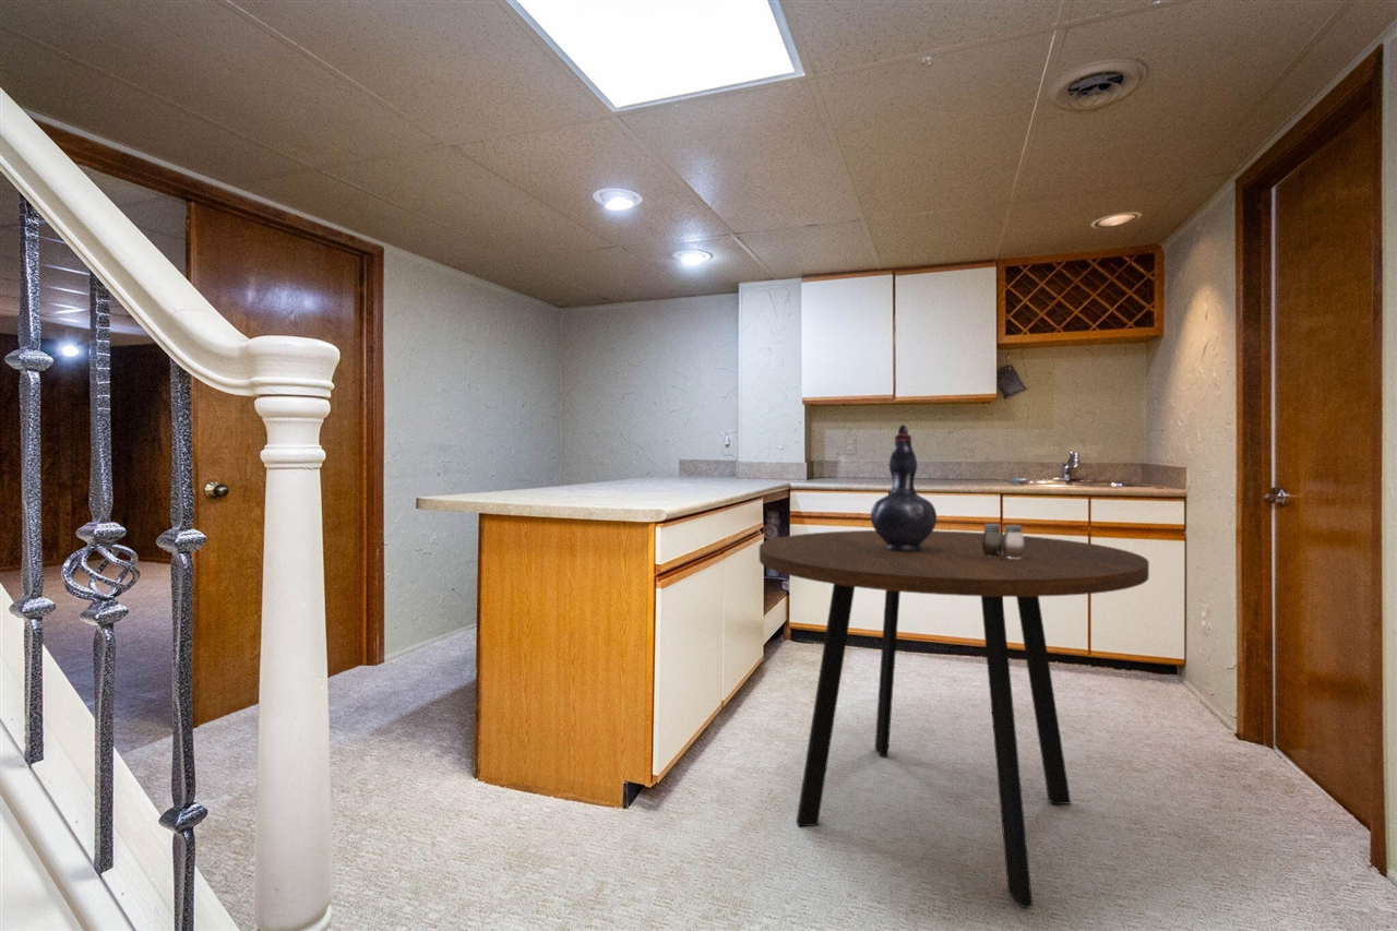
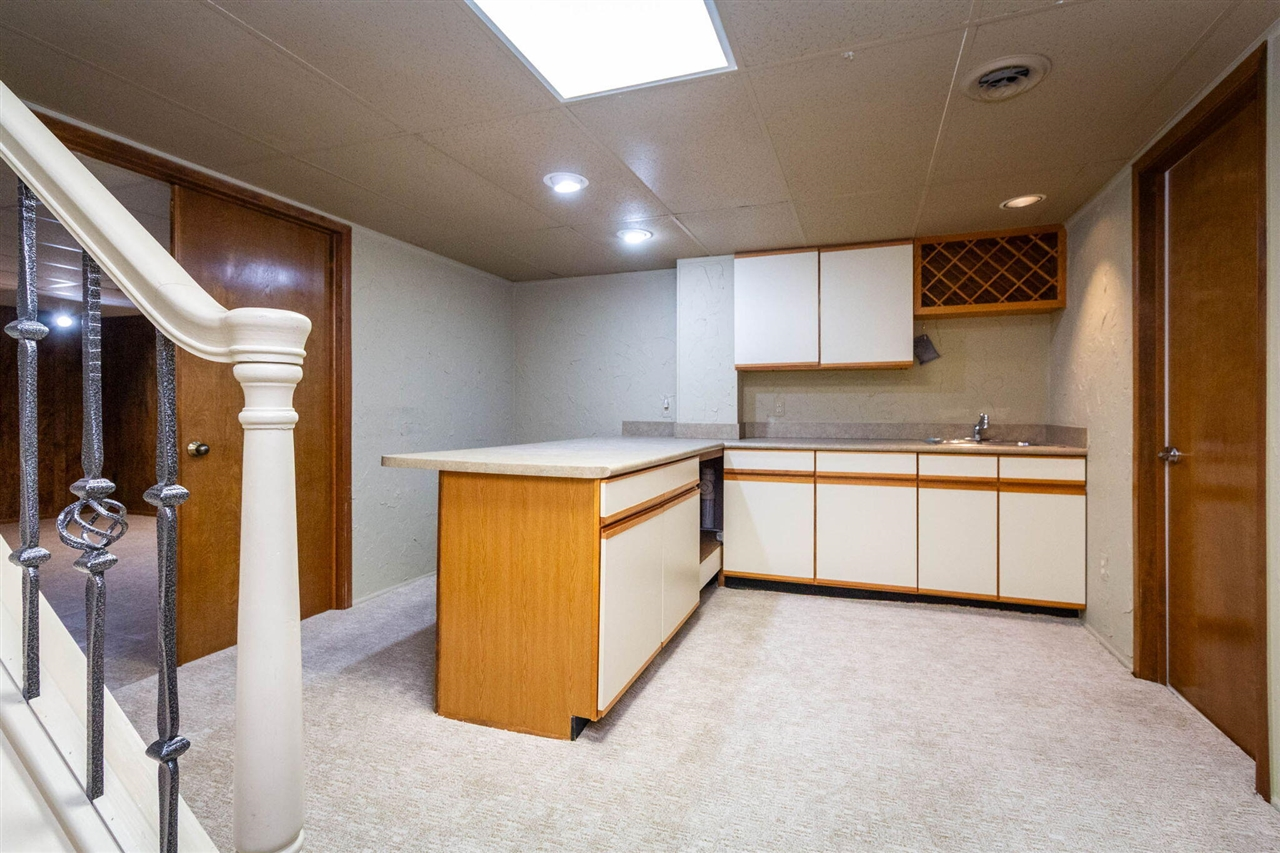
- salt and pepper shaker (1003, 539)
- decorative vase (903, 486)
- dining table (893, 680)
